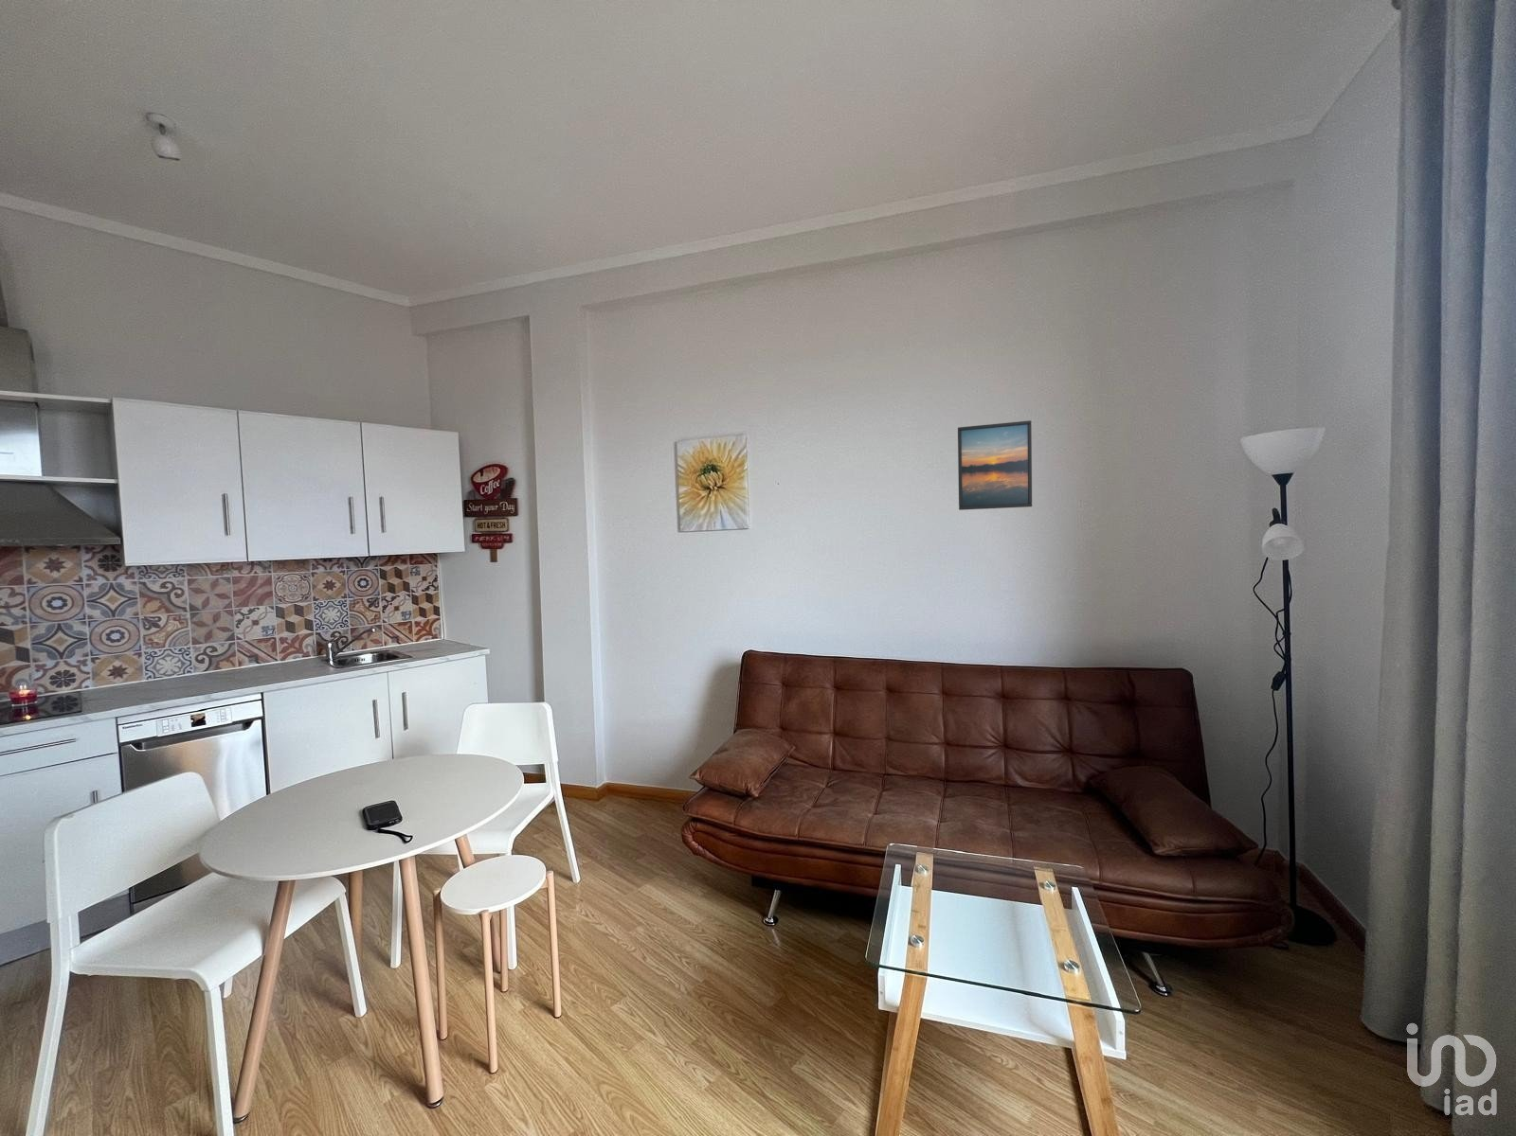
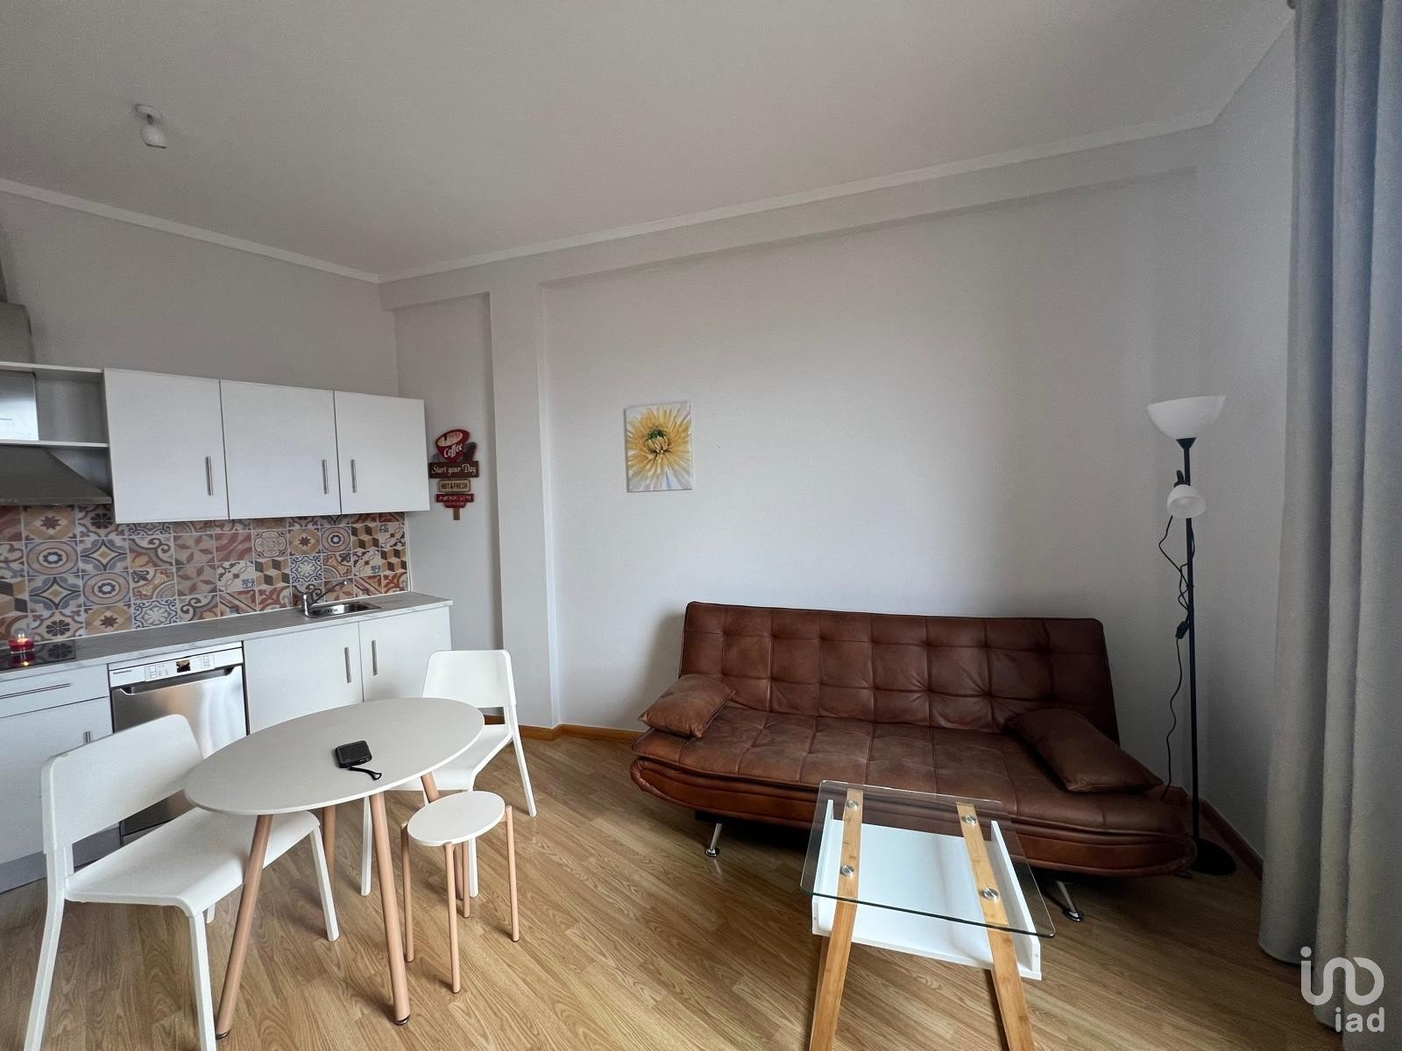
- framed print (994, 465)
